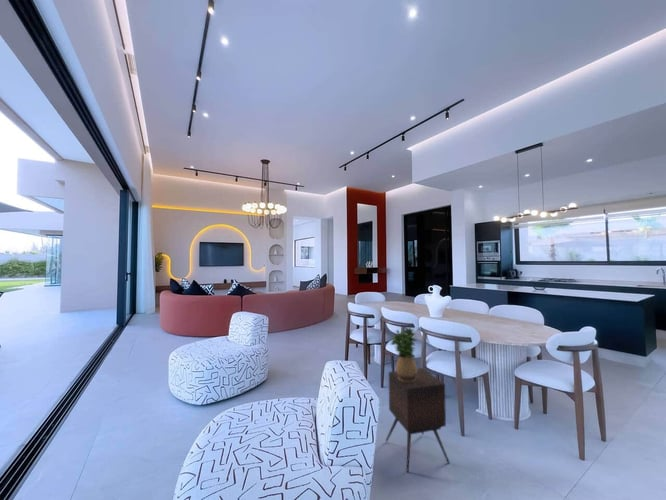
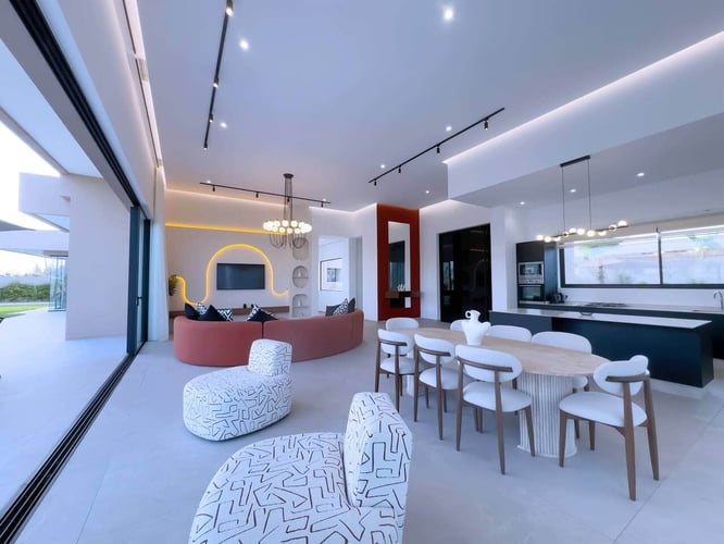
- side table (414, 414)
- potted plant (405, 351)
